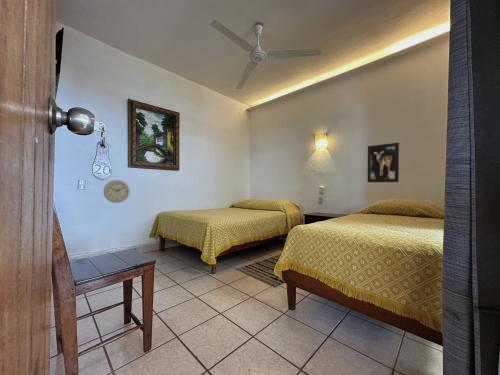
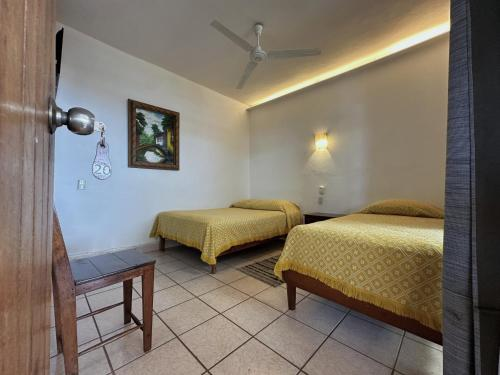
- wall clock (117, 191)
- wall art (382, 163)
